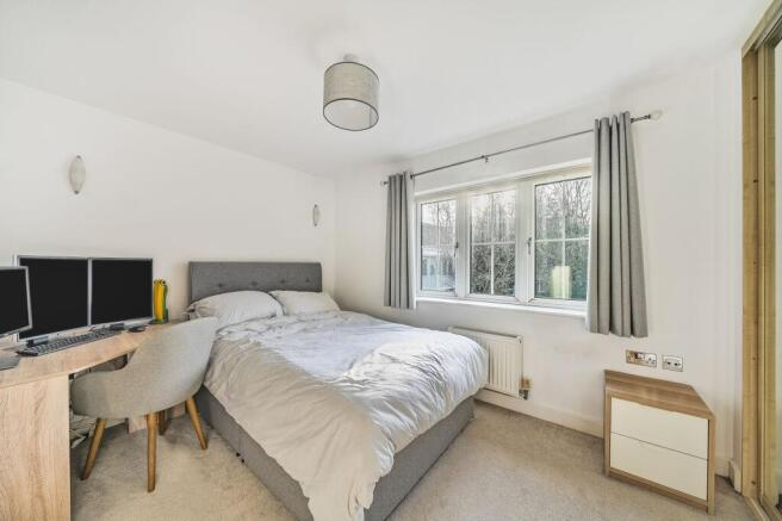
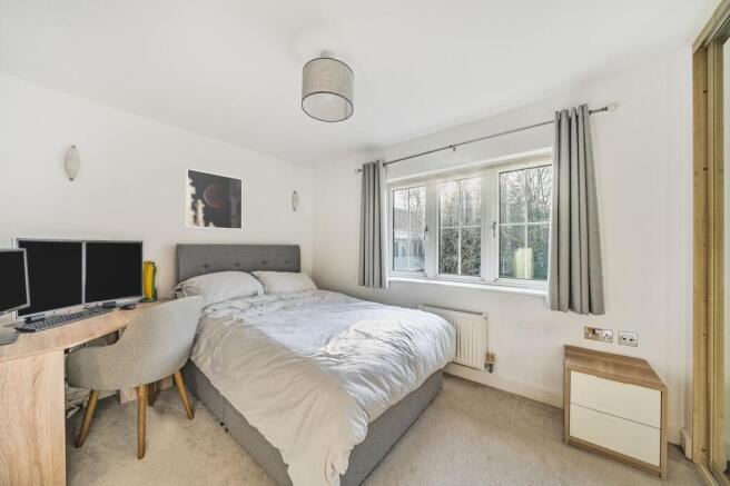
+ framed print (216, 201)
